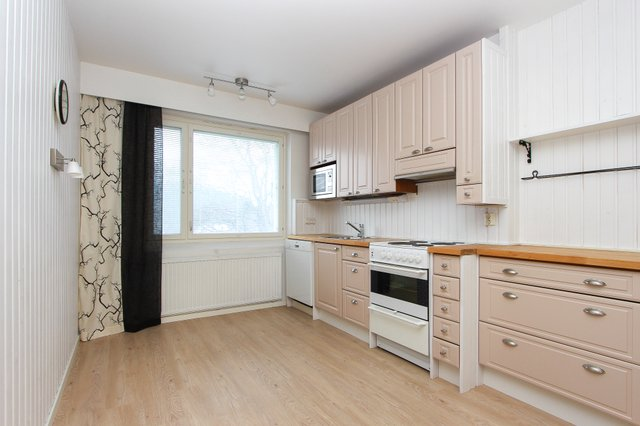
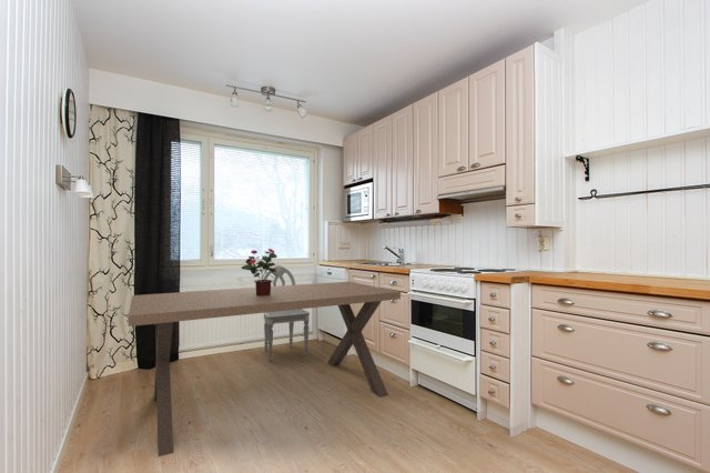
+ potted flower (258, 270)
+ dining chair (283, 311)
+ dining table (265, 312)
